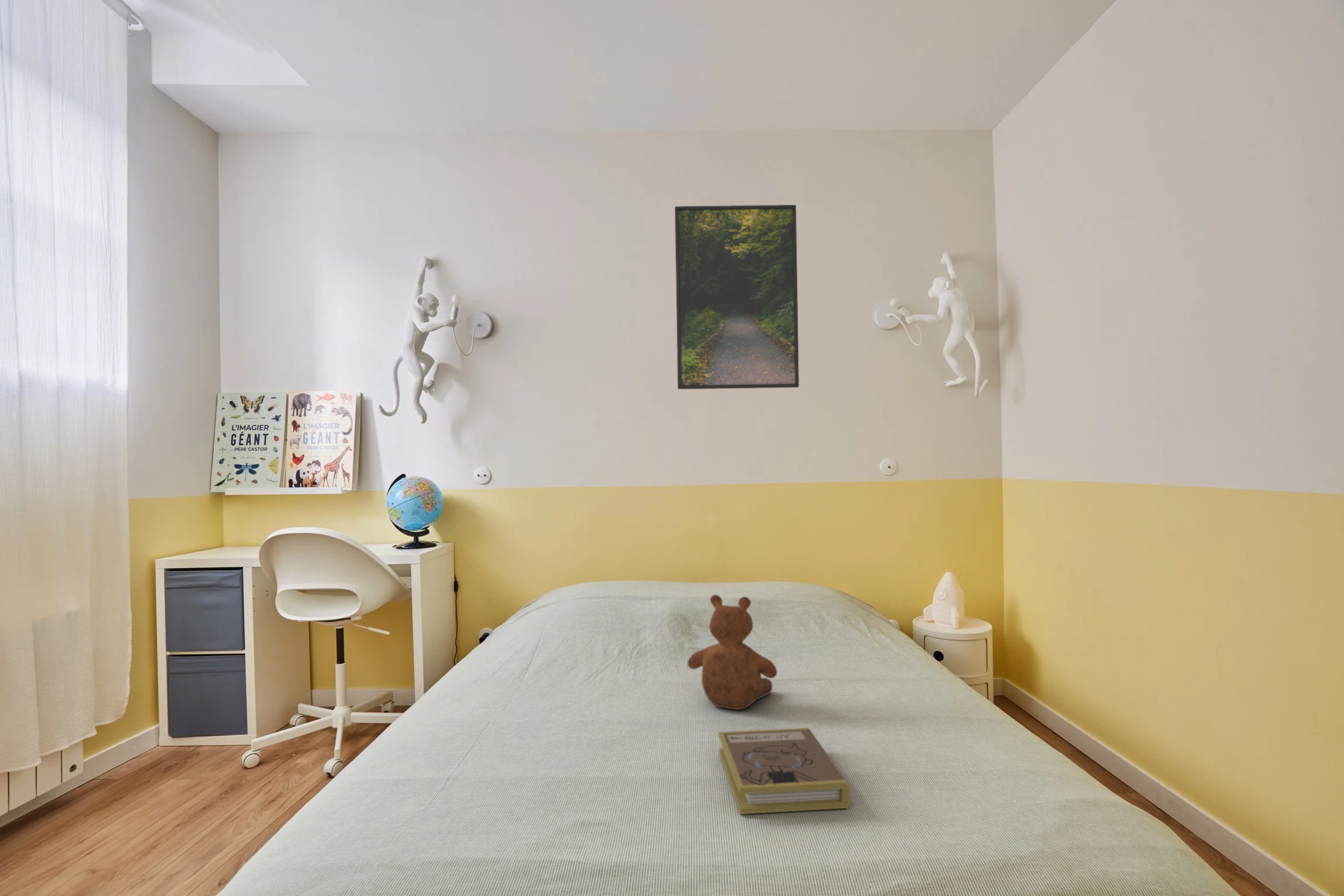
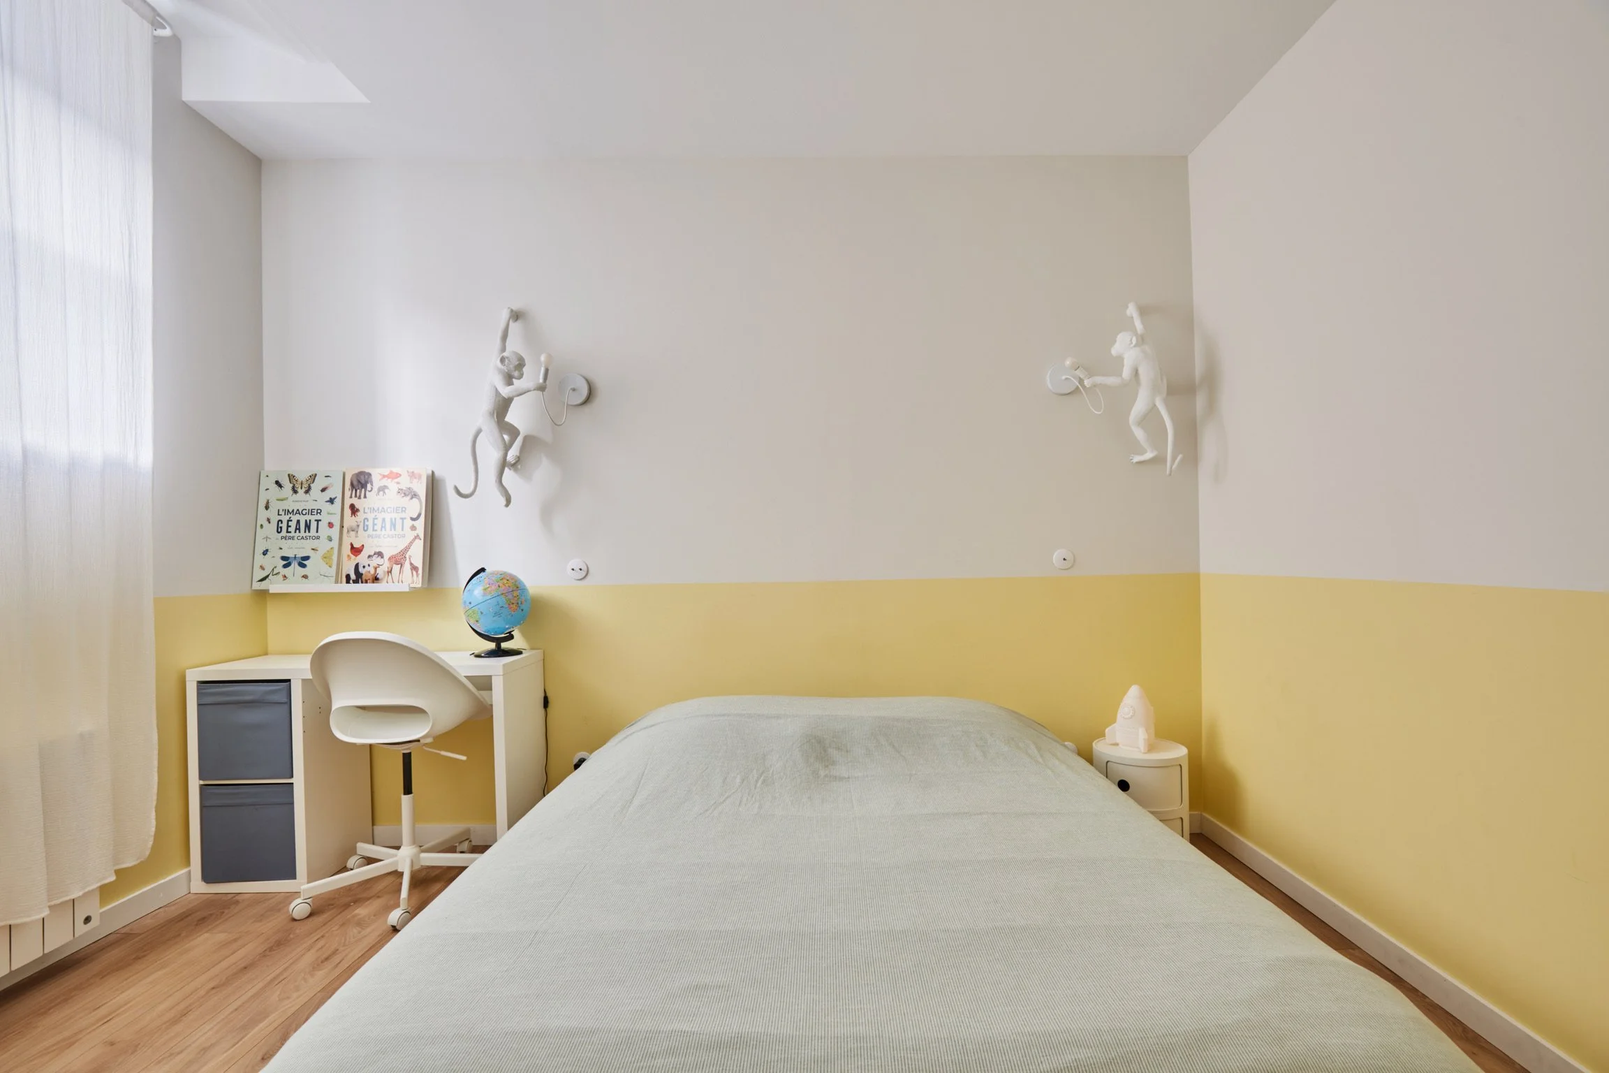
- teddy bear (736, 647)
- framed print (737, 297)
- book (779, 766)
